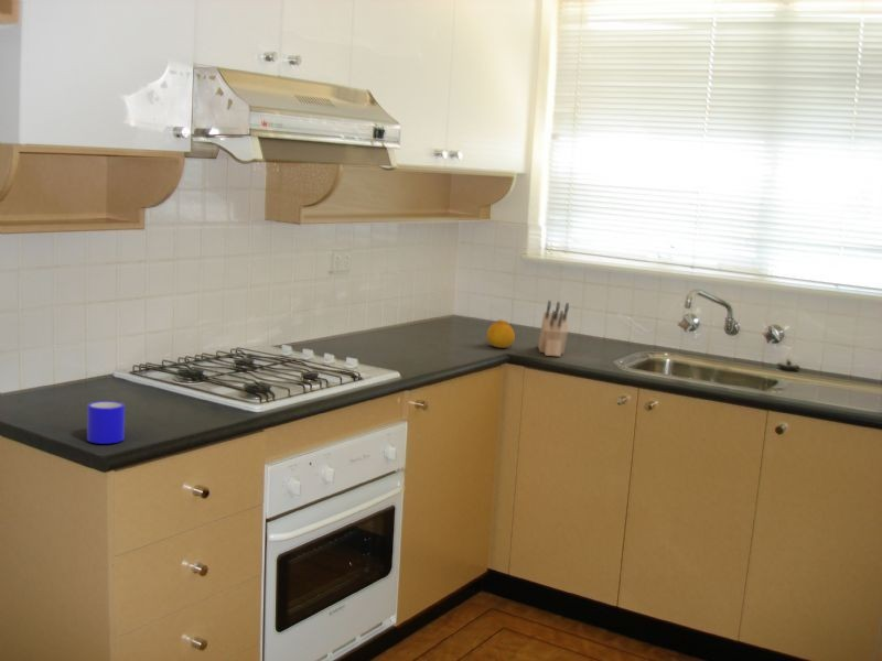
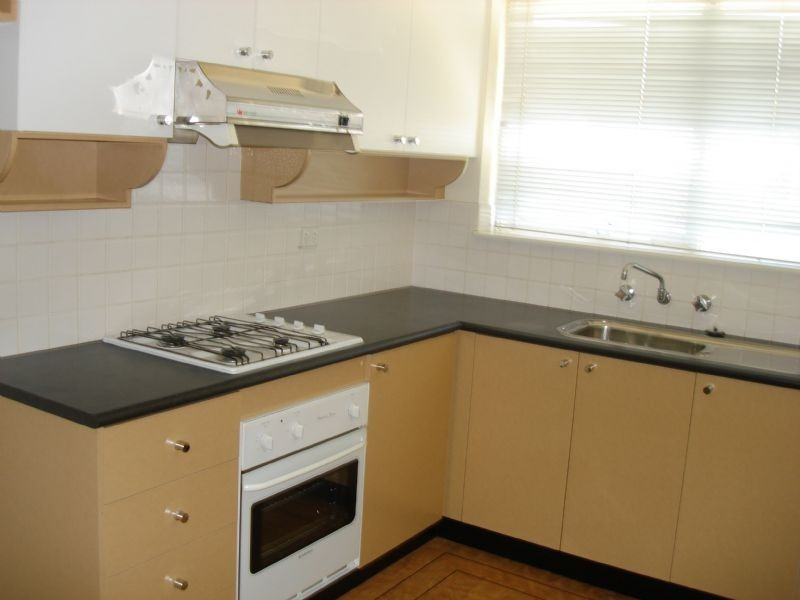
- mug (106, 419)
- fruit (501, 333)
- knife block (553, 325)
